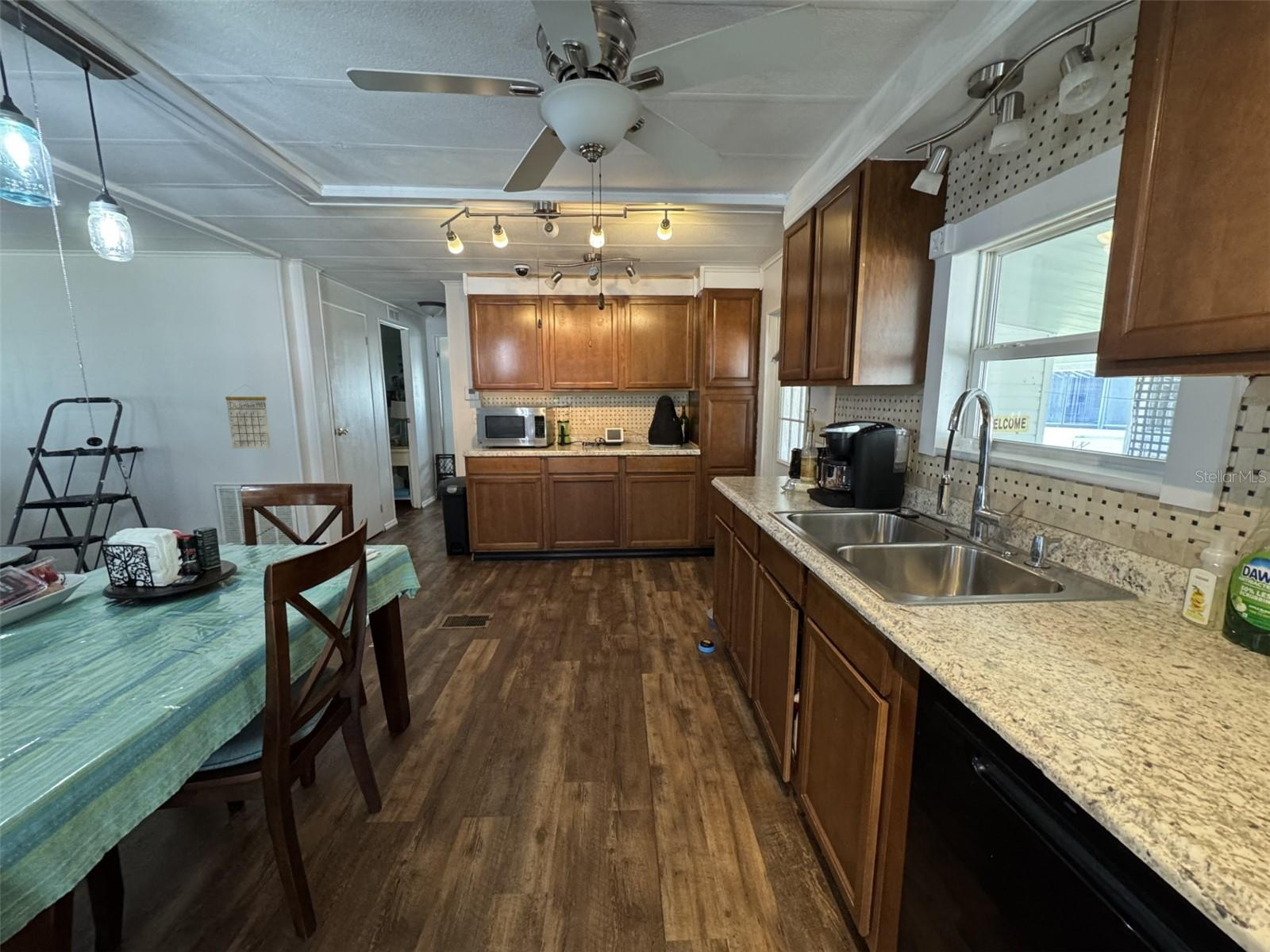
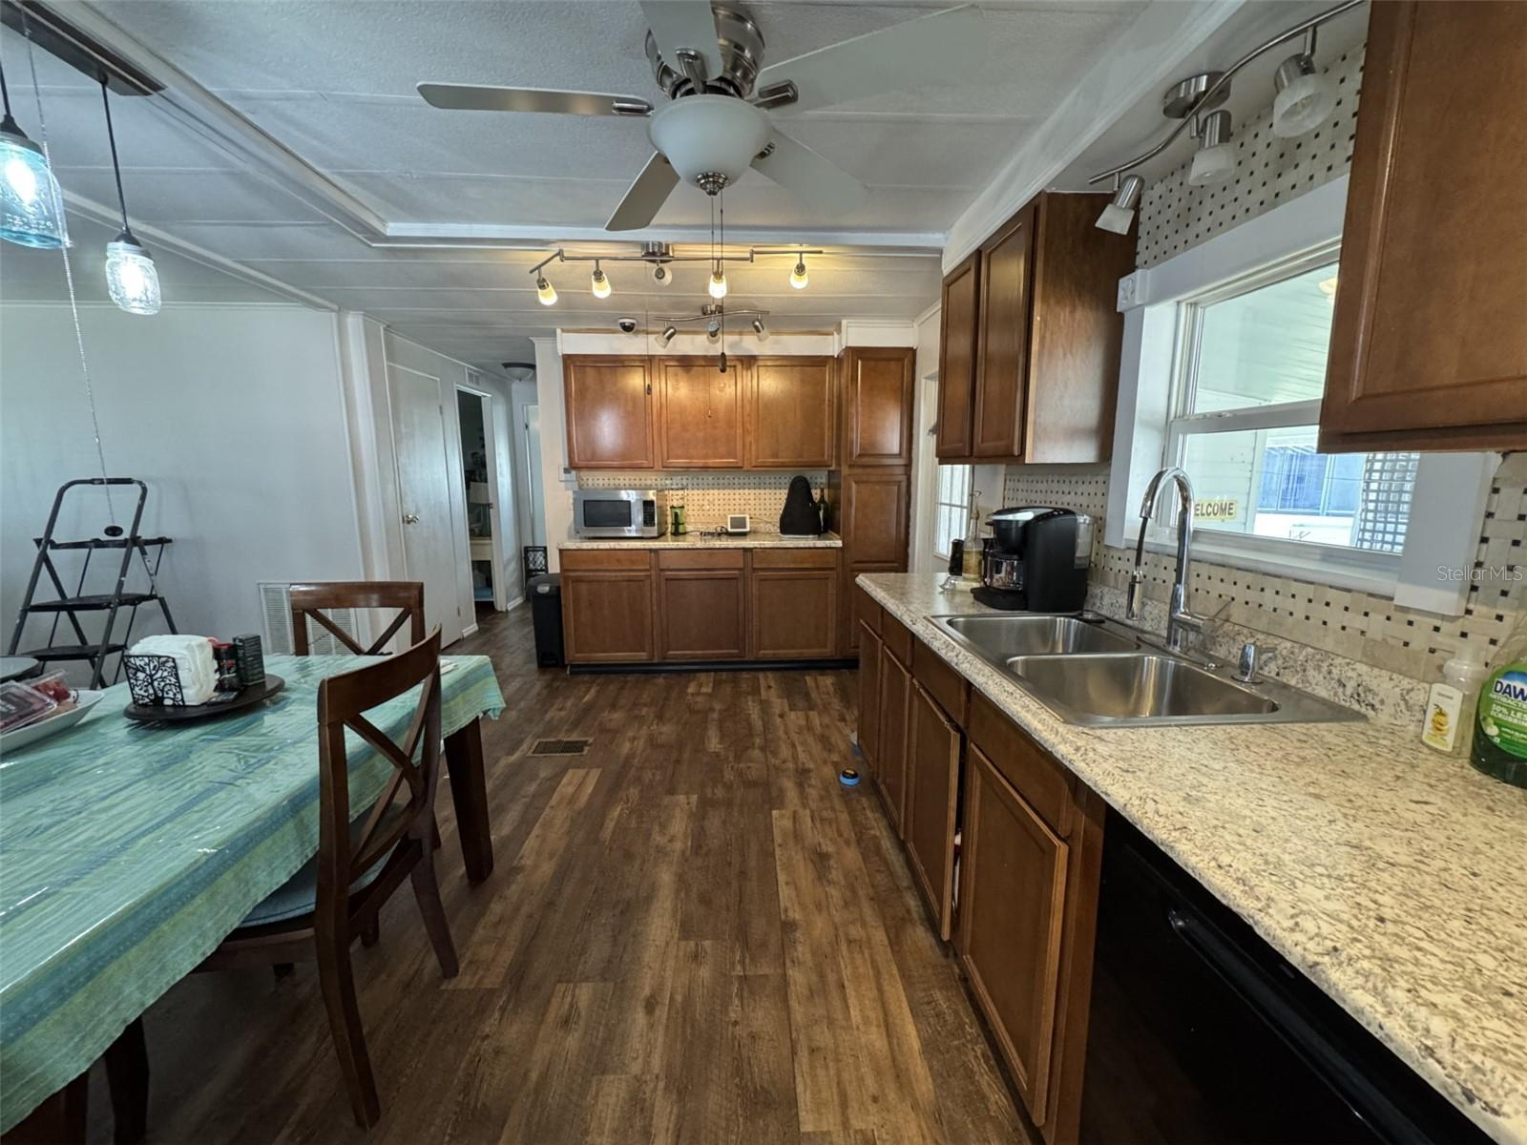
- calendar (248, 416)
